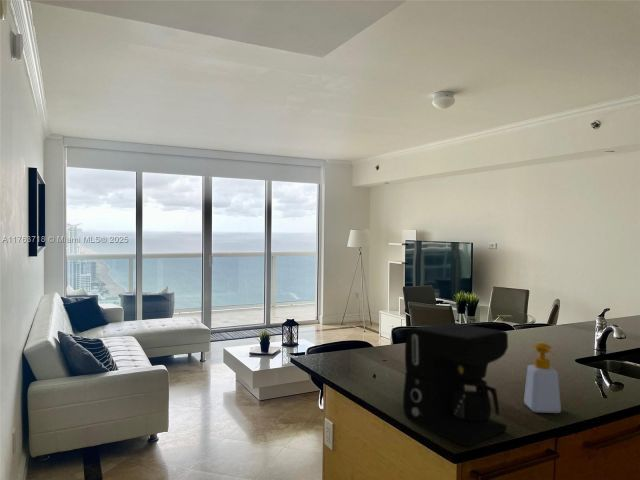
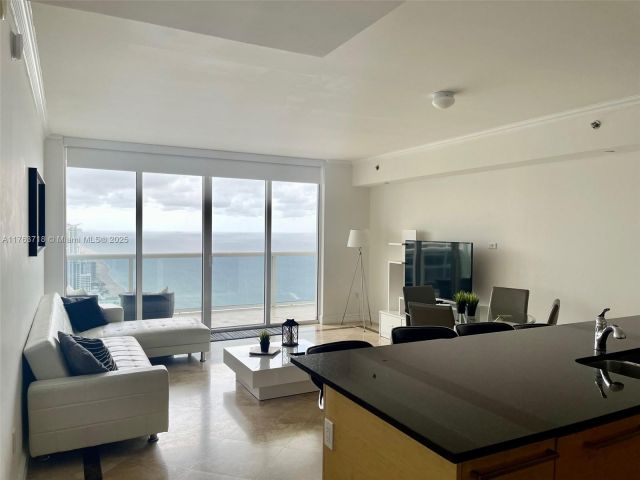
- coffee maker (456, 377)
- soap bottle (544, 378)
